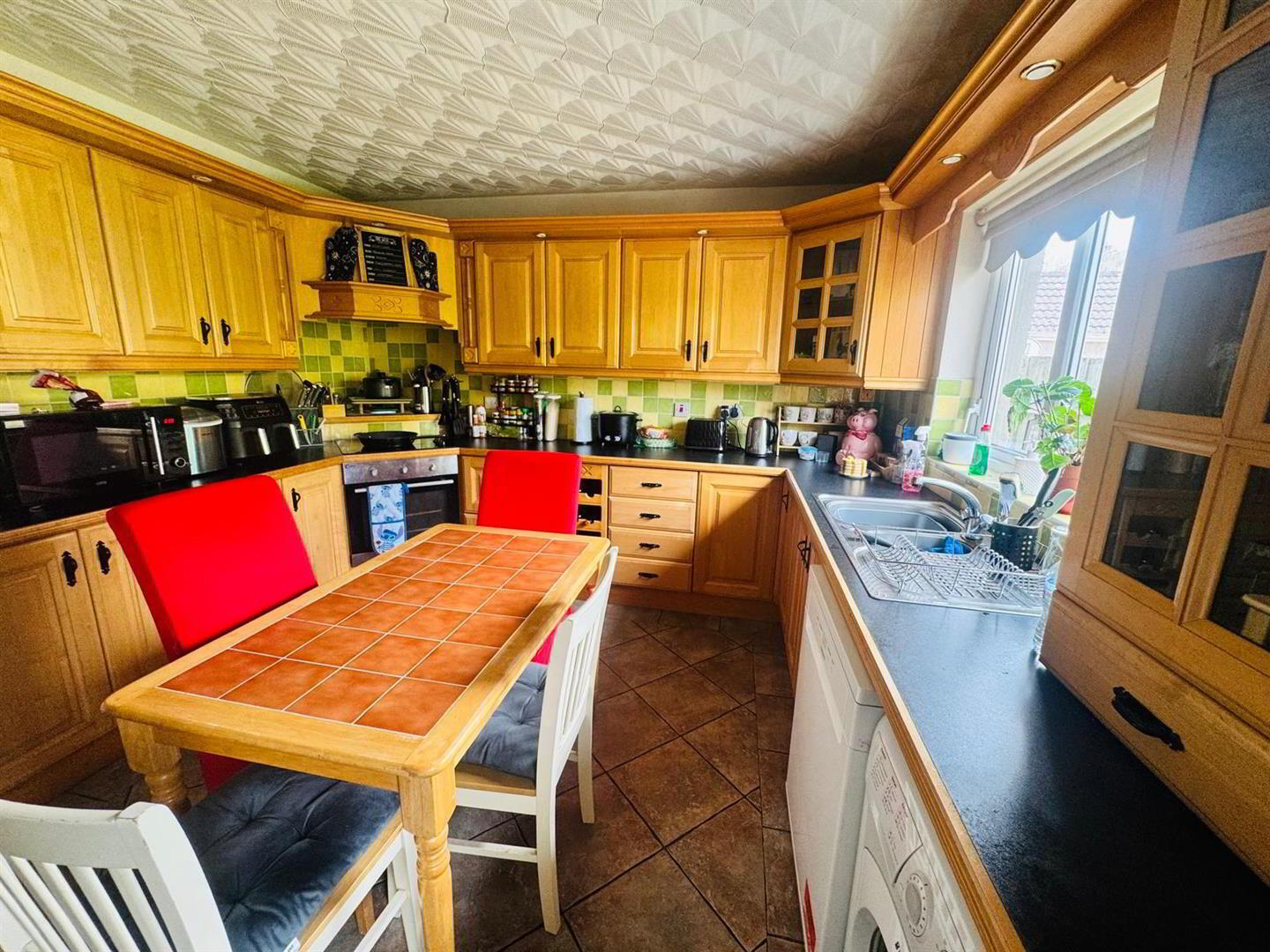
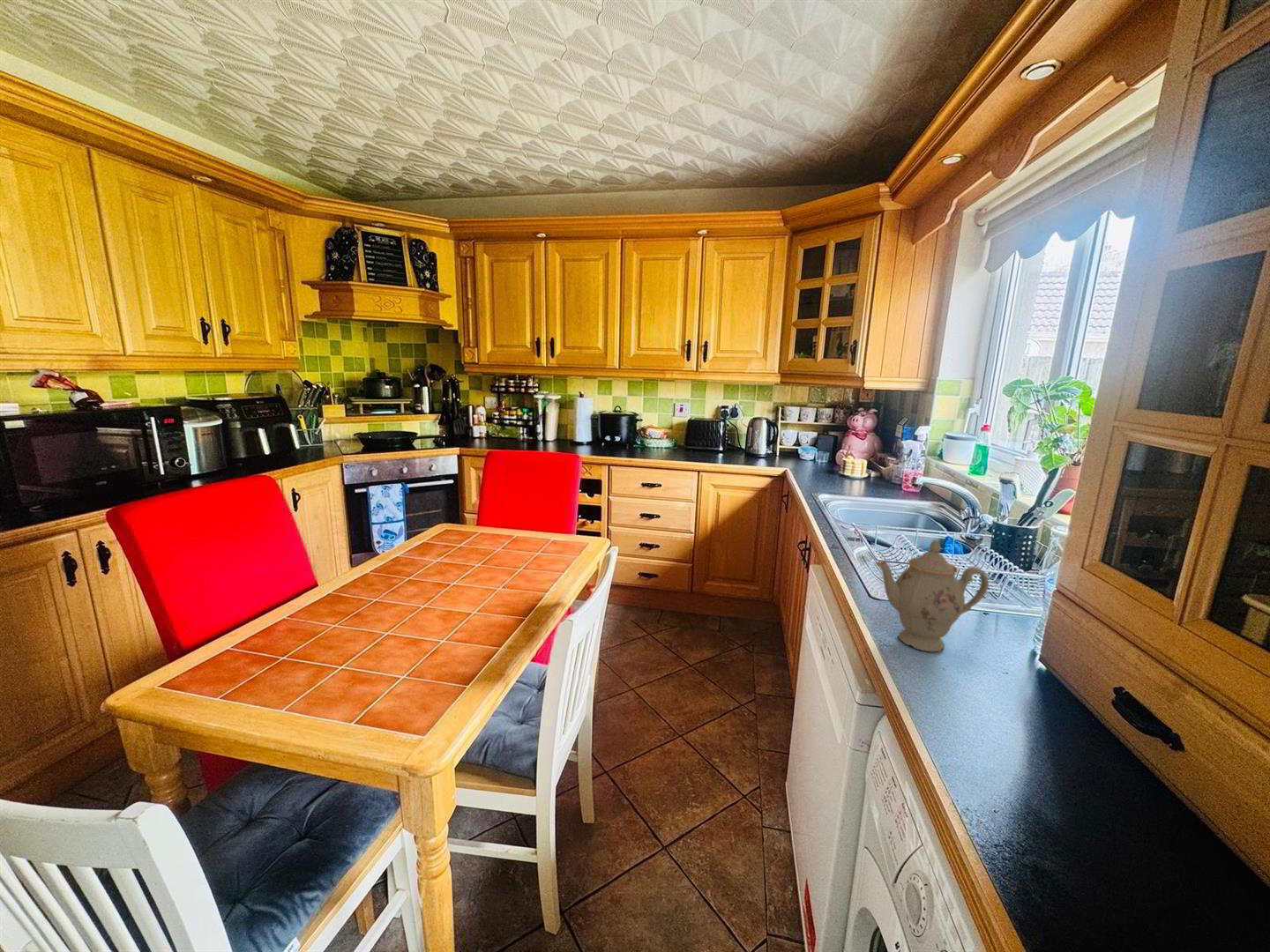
+ chinaware (928, 591)
